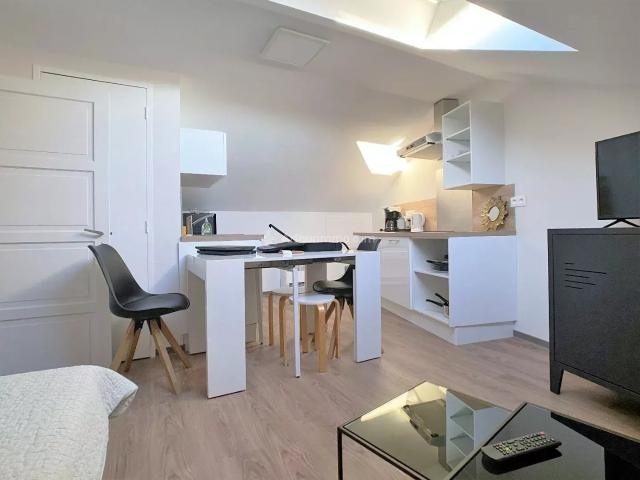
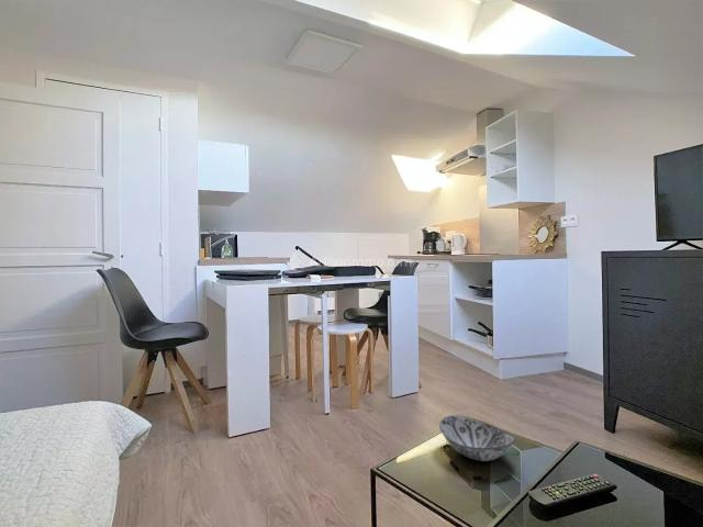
+ decorative bowl (476, 441)
